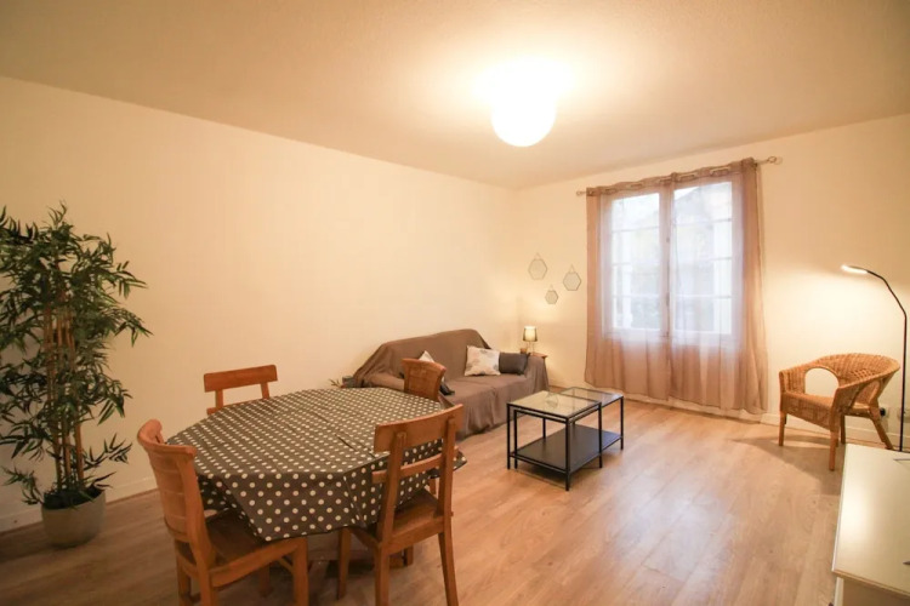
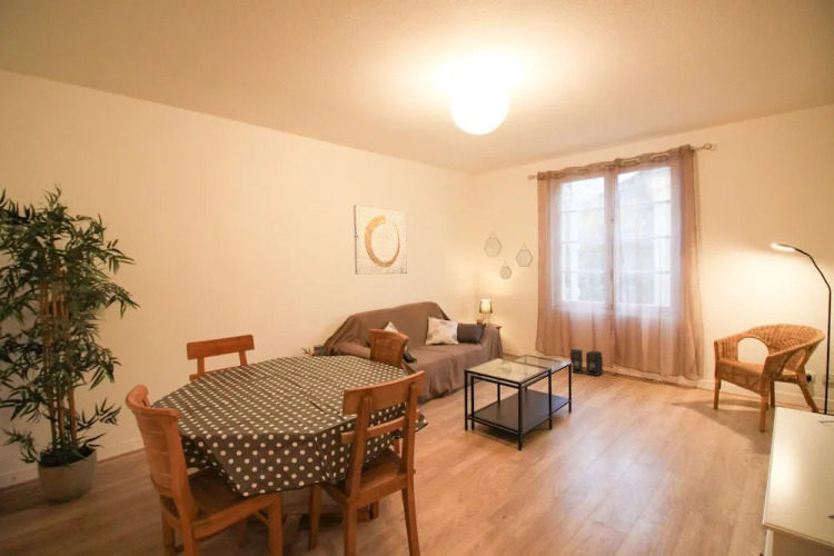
+ speaker (582, 361)
+ wall art (381, 241)
